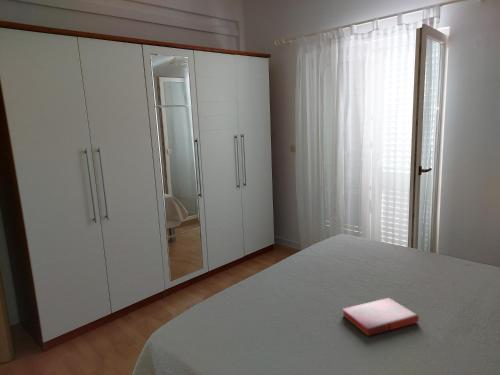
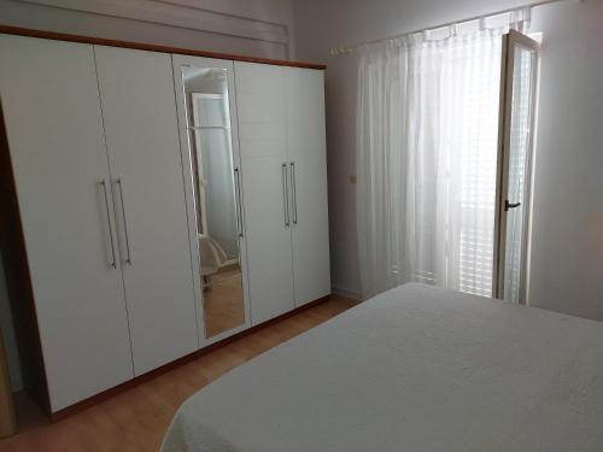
- hardback book (379, 315)
